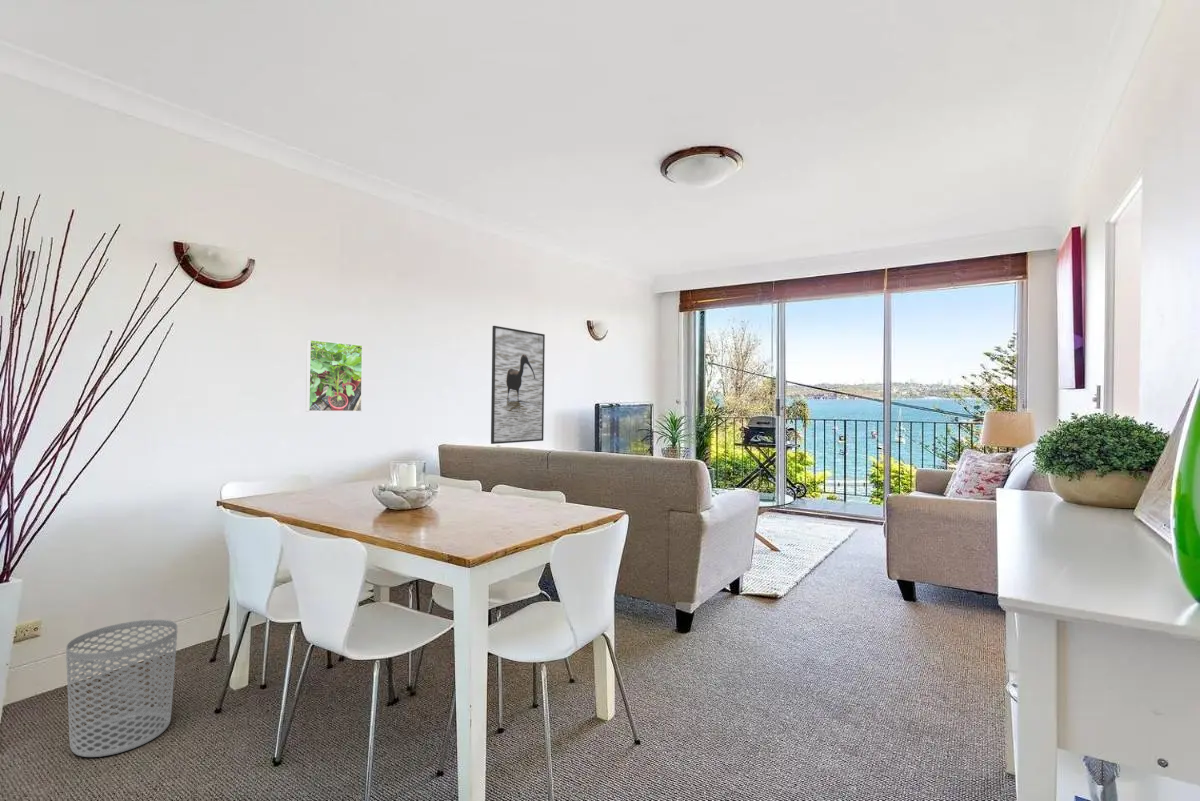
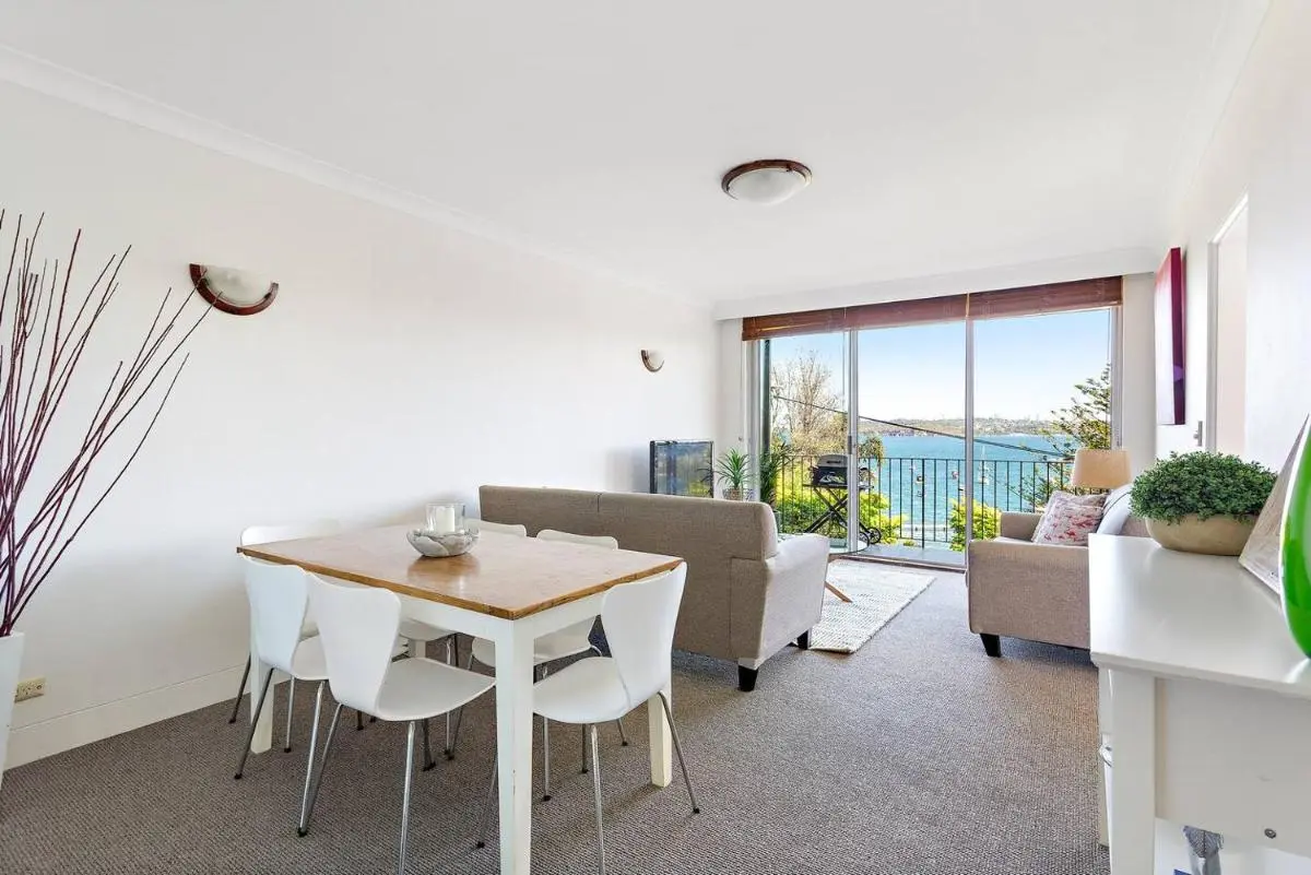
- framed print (335, 377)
- waste bin (123, 685)
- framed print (519, 386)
